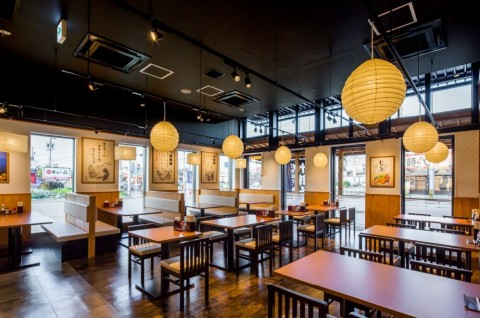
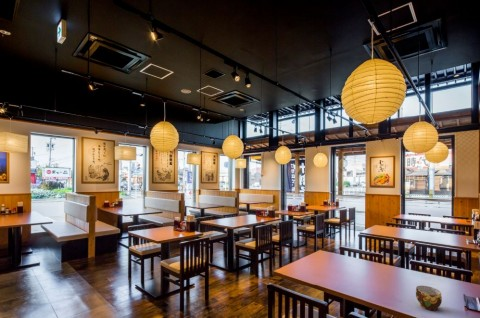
+ cup (427, 297)
